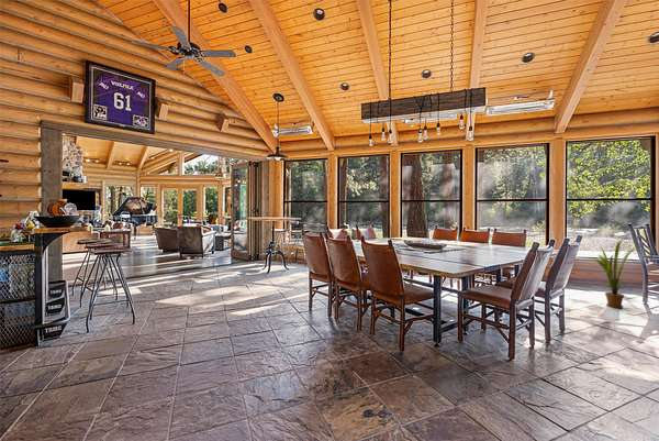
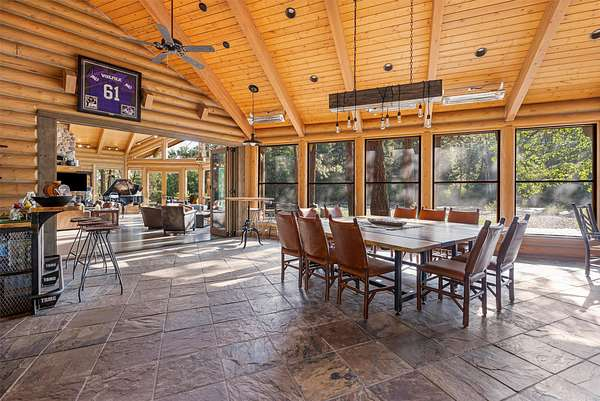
- house plant (618, 273)
